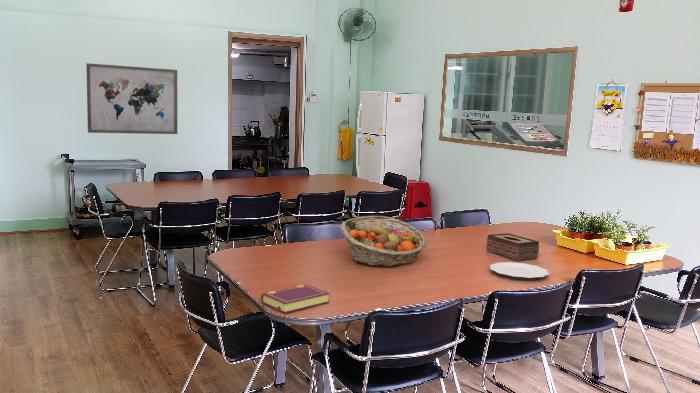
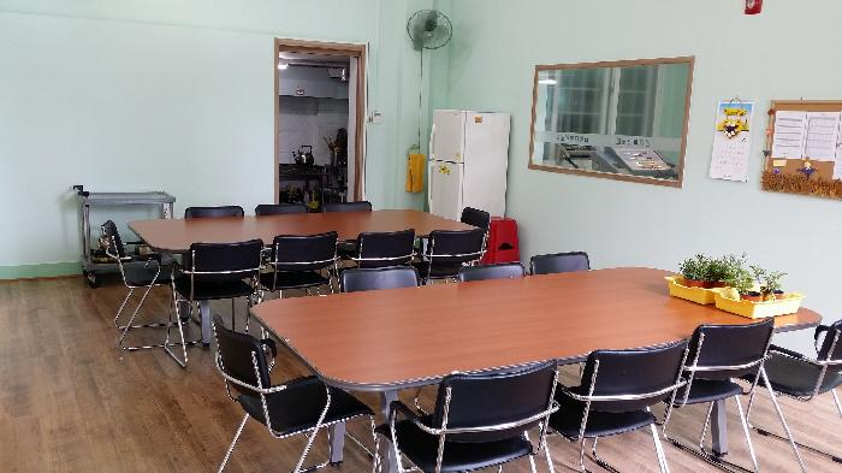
- plate (518, 271)
- wall art (133, 100)
- book (294, 297)
- tissue box (512, 246)
- fruit basket (383, 240)
